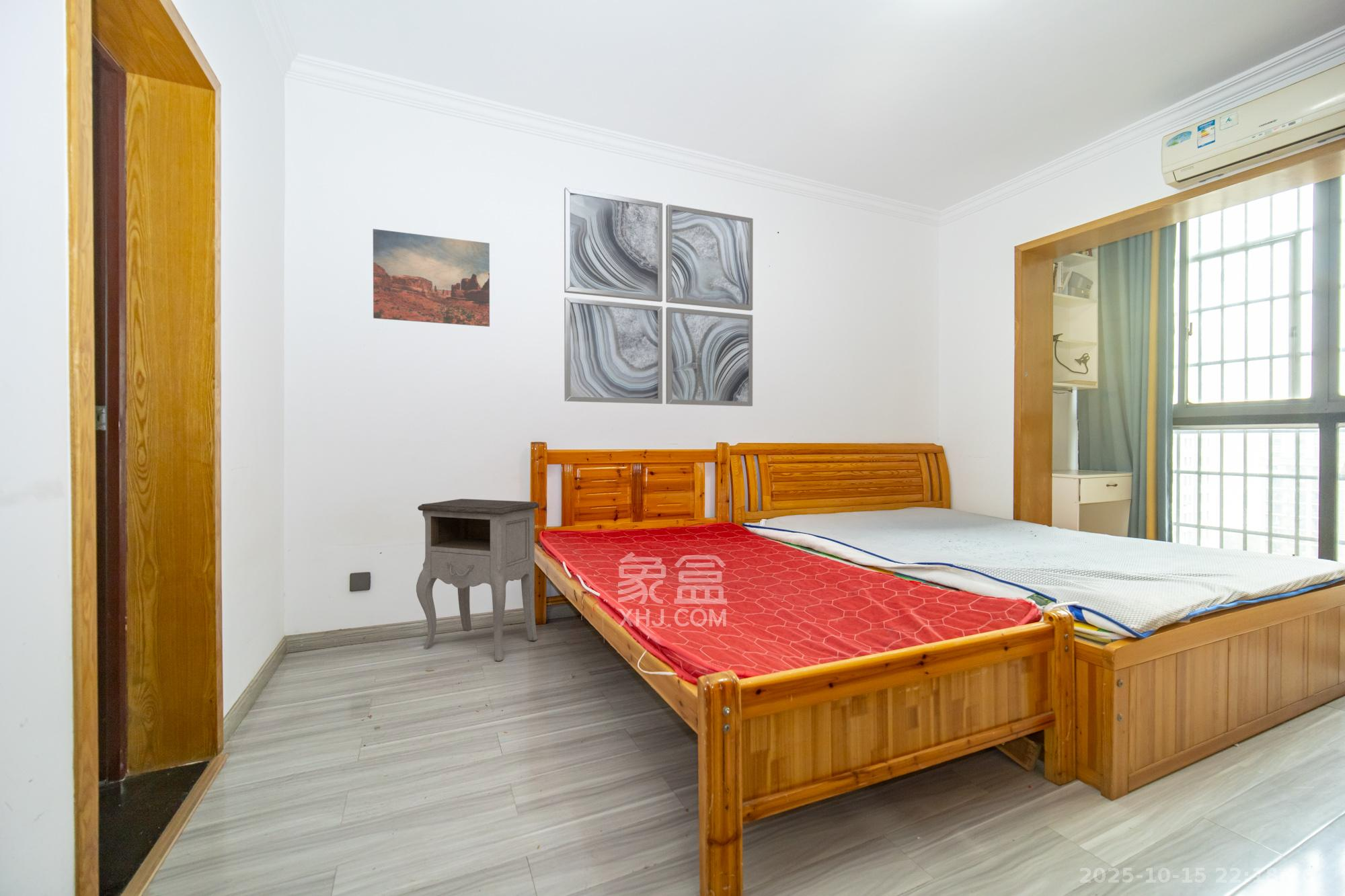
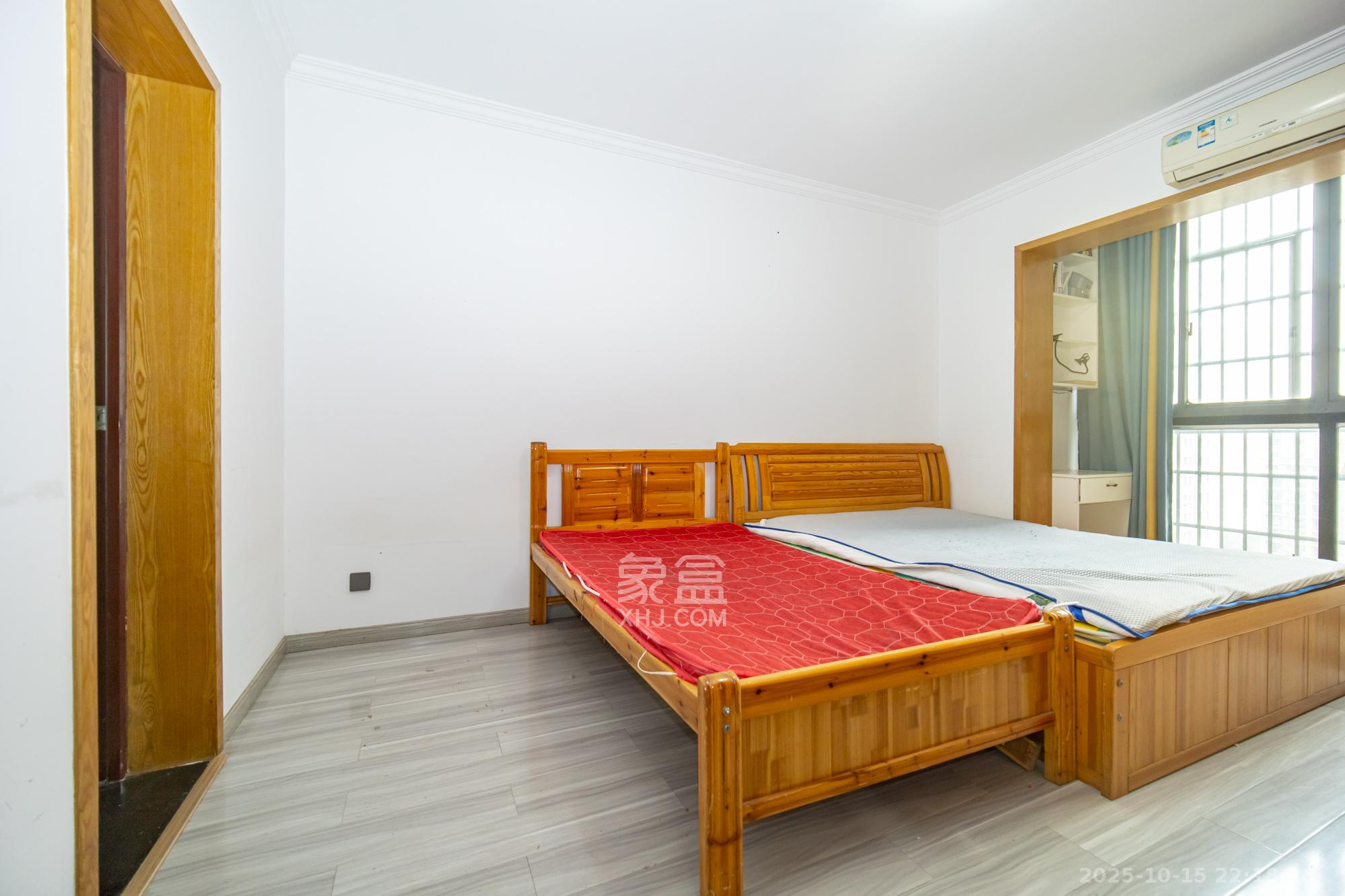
- nightstand (479, 574)
- wall art (433, 279)
- wall art (666, 302)
